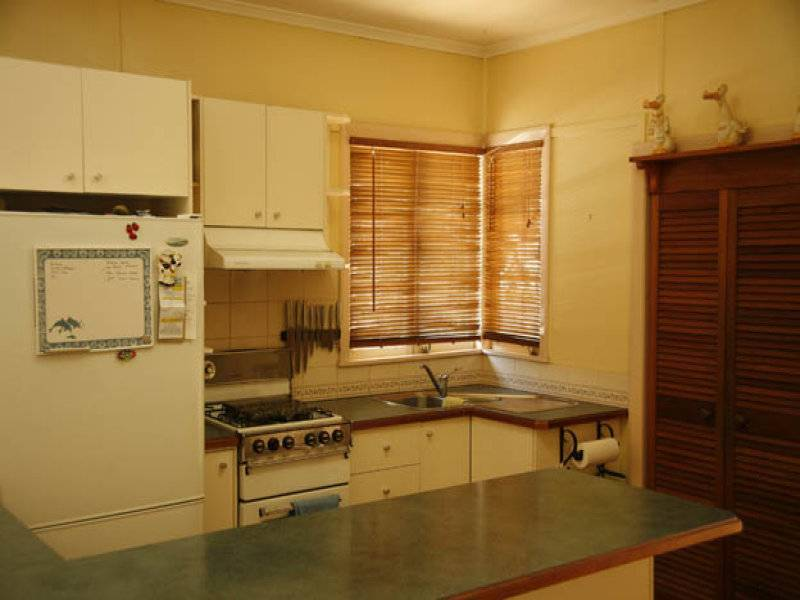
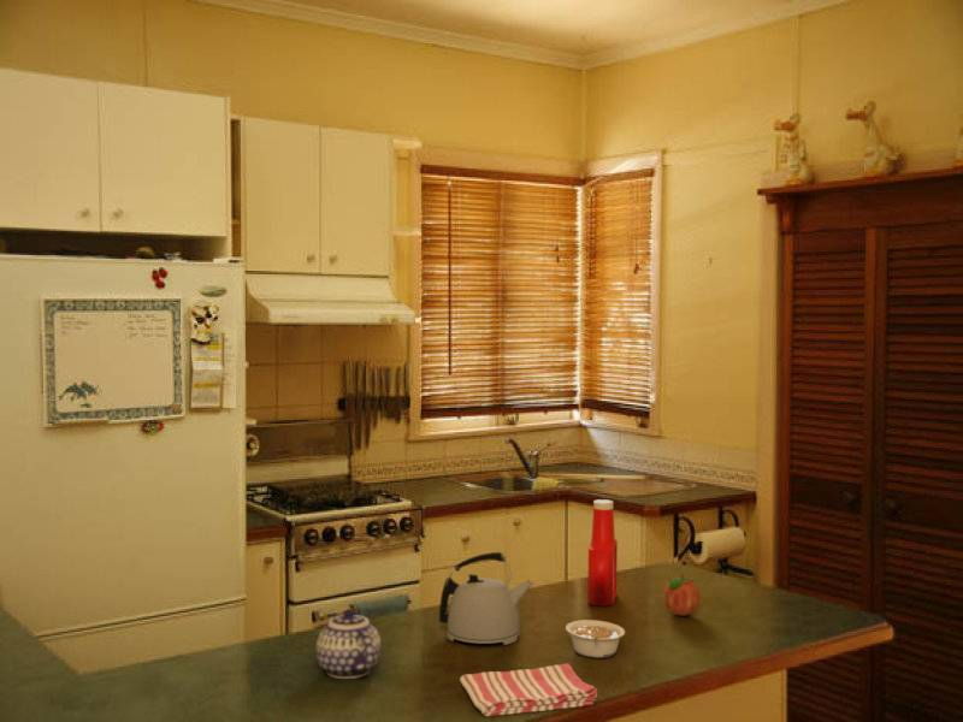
+ kettle (485, 593)
+ fruit (681, 593)
+ teapot (348, 640)
+ legume (596, 638)
+ dish towel (526, 686)
+ soap bottle (602, 550)
